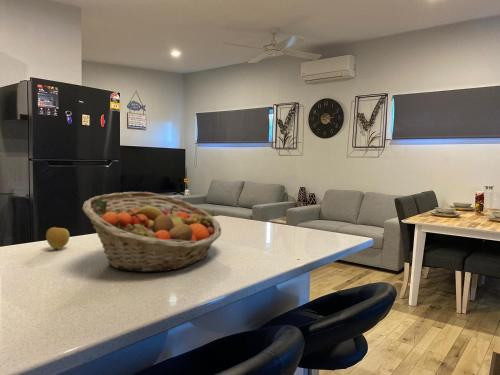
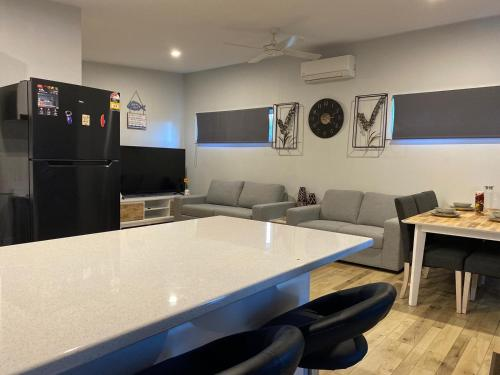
- fruit basket (157, 227)
- apple (57, 237)
